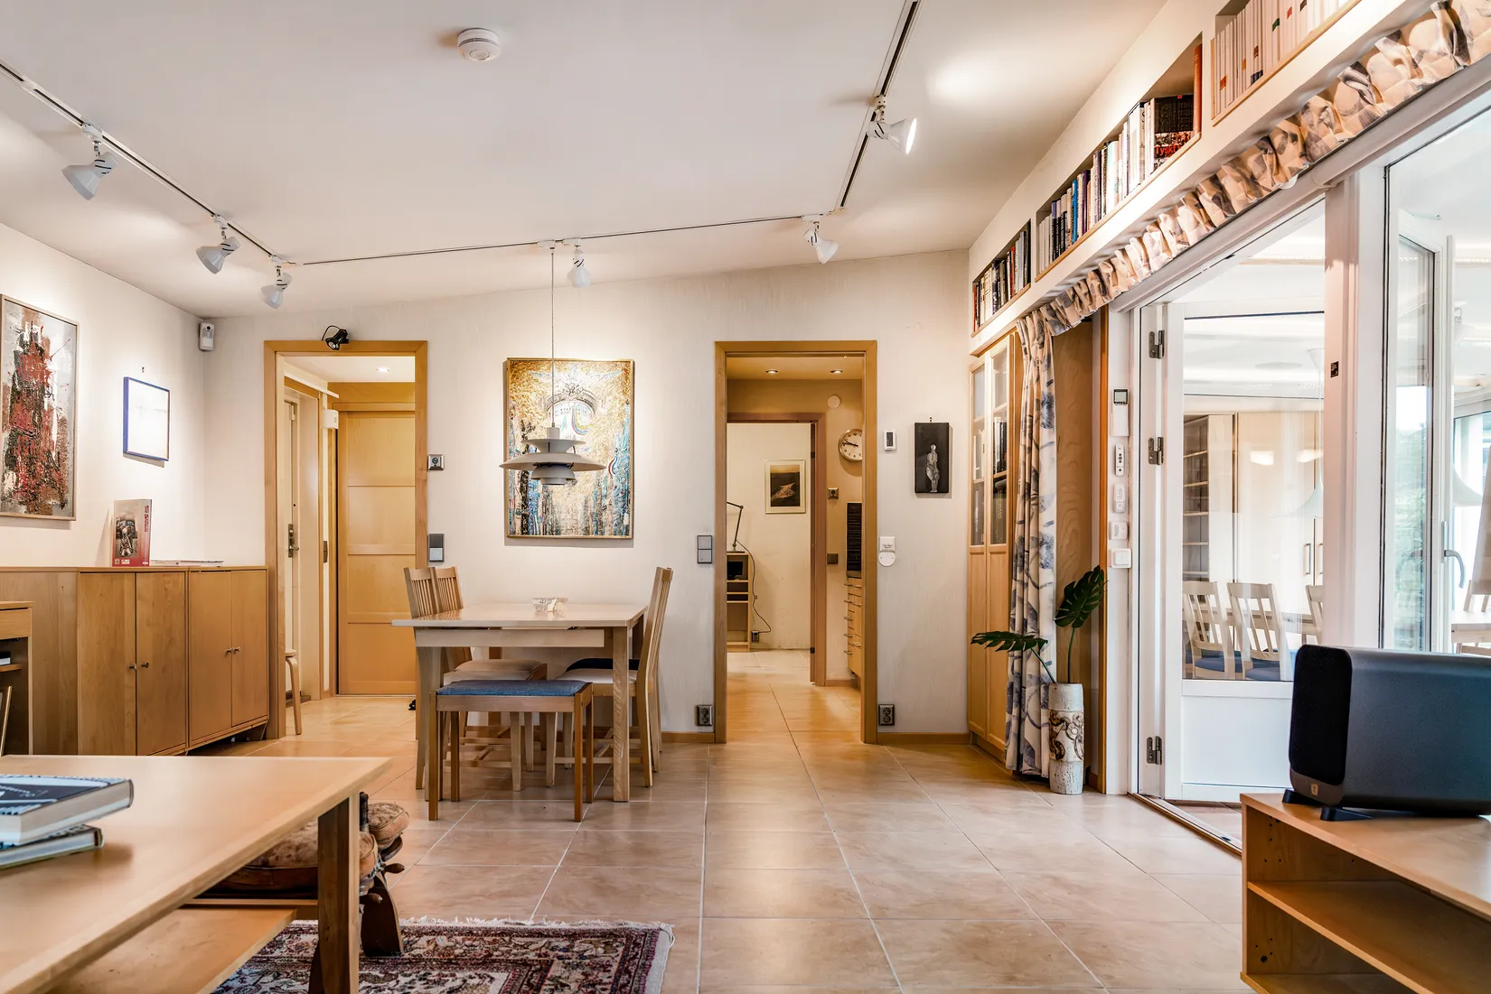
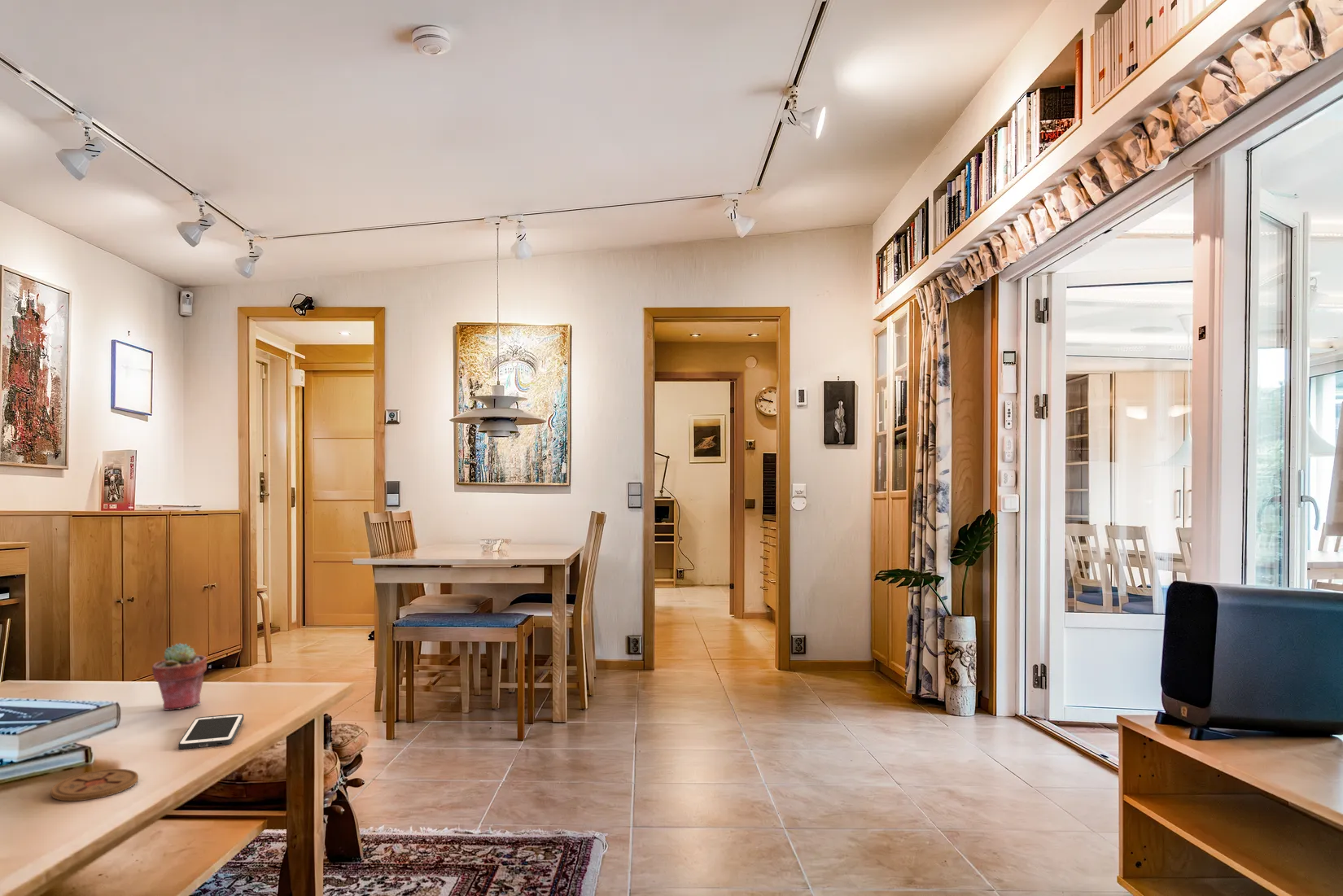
+ cell phone (212, 731)
+ potted succulent (180, 674)
+ coaster (95, 784)
